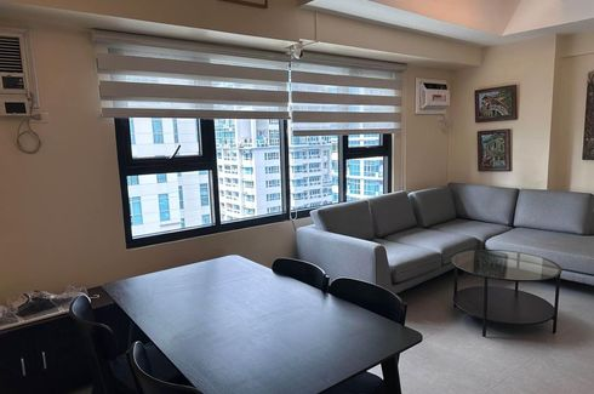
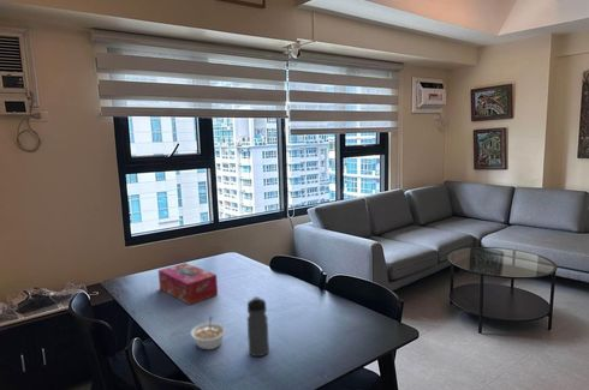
+ tissue box (186, 282)
+ water bottle (257, 324)
+ legume (208, 335)
